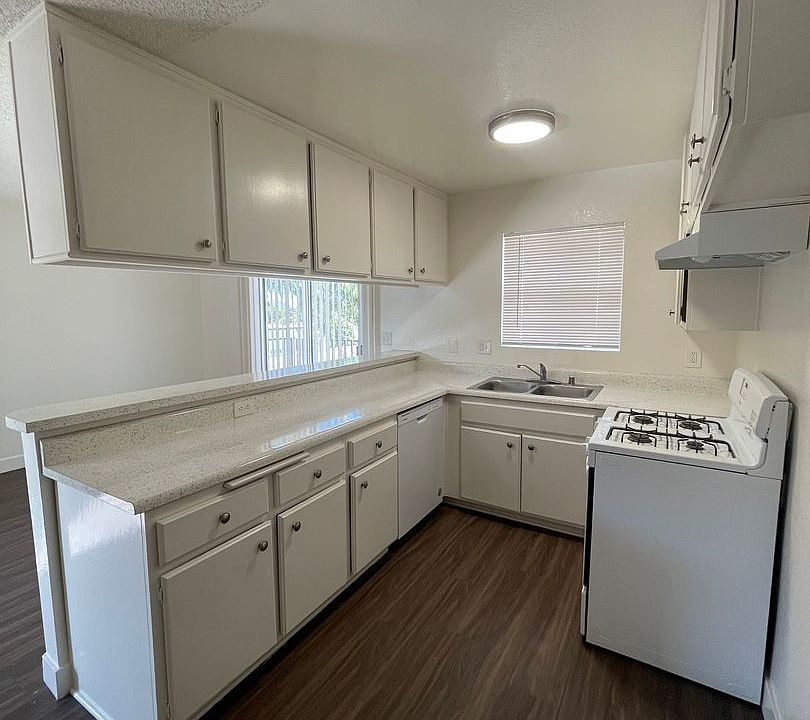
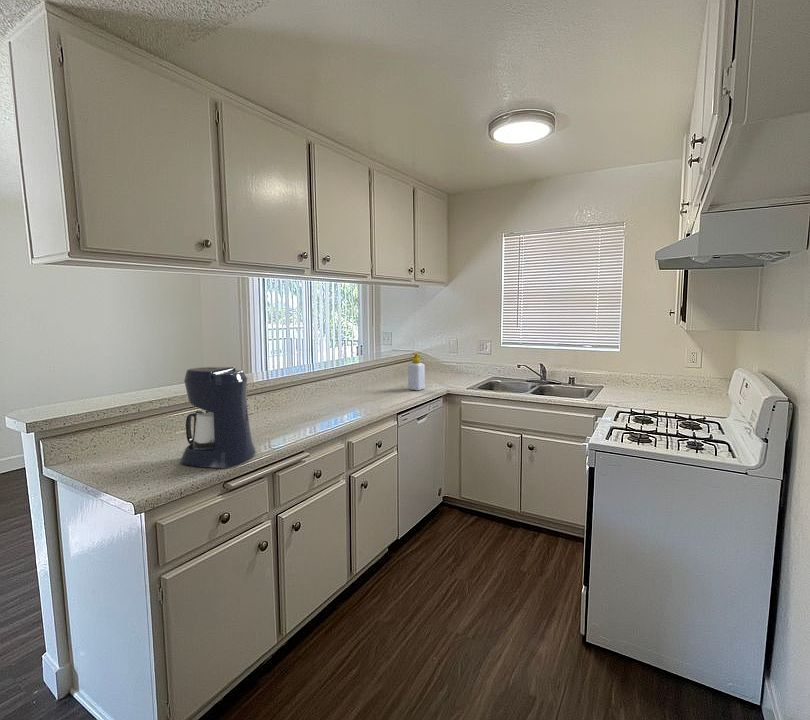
+ coffee maker (216, 414)
+ soap bottle (416, 371)
